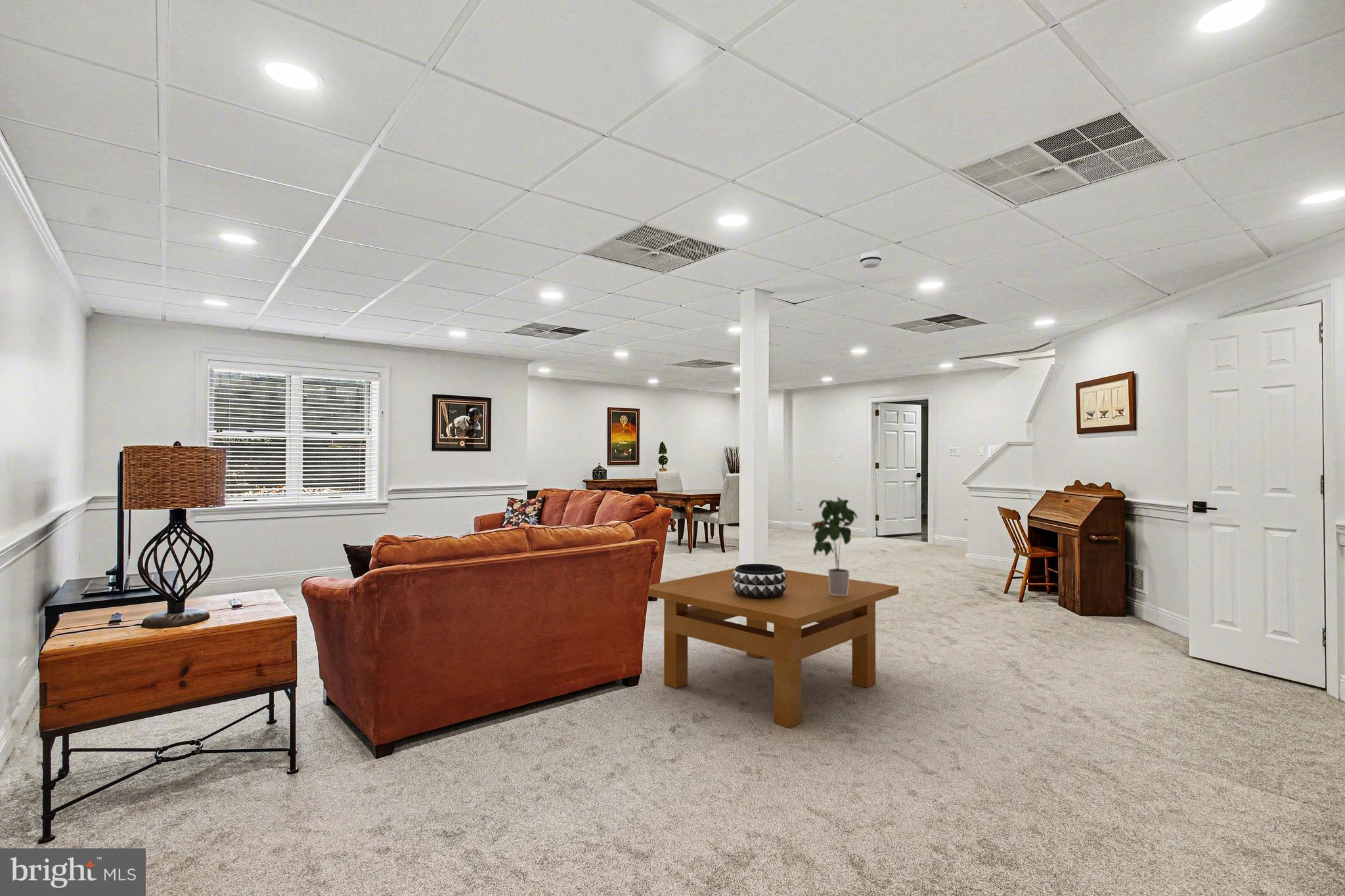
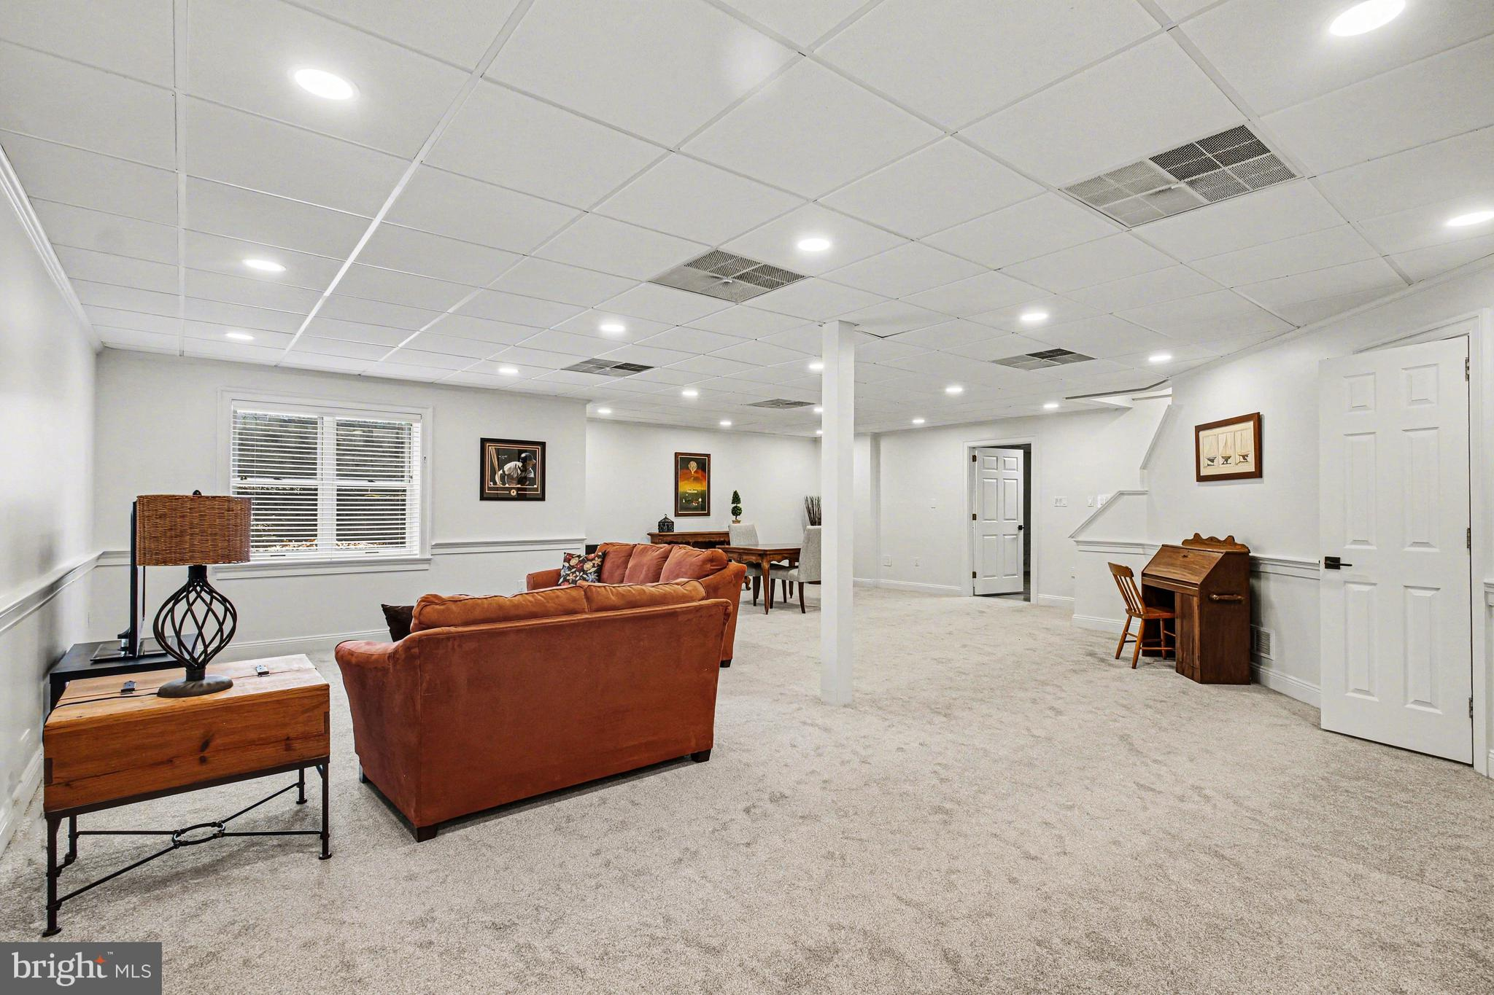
- smoke detector (870, 260)
- decorative bowl (759, 580)
- table (770, 635)
- potted plant (835, 545)
